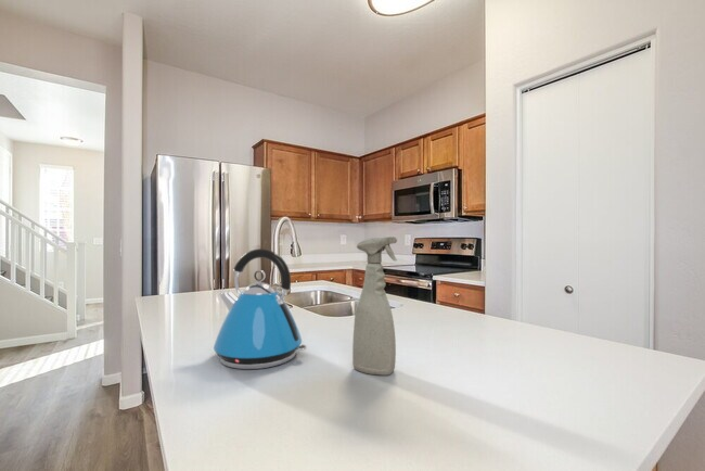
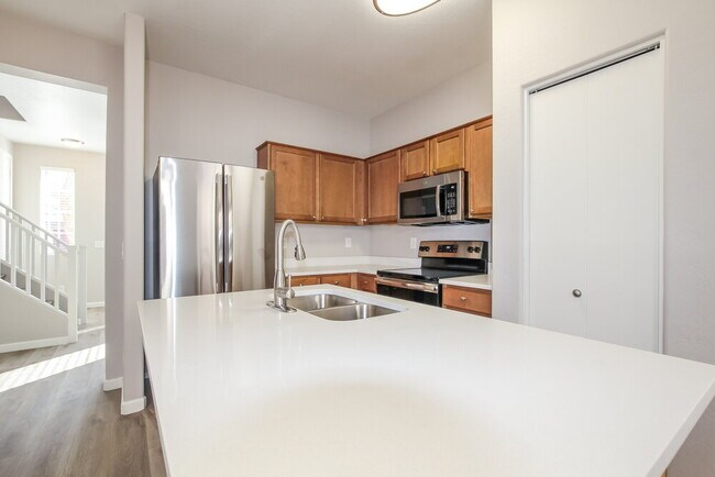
- kettle (261, 302)
- spray bottle (373, 302)
